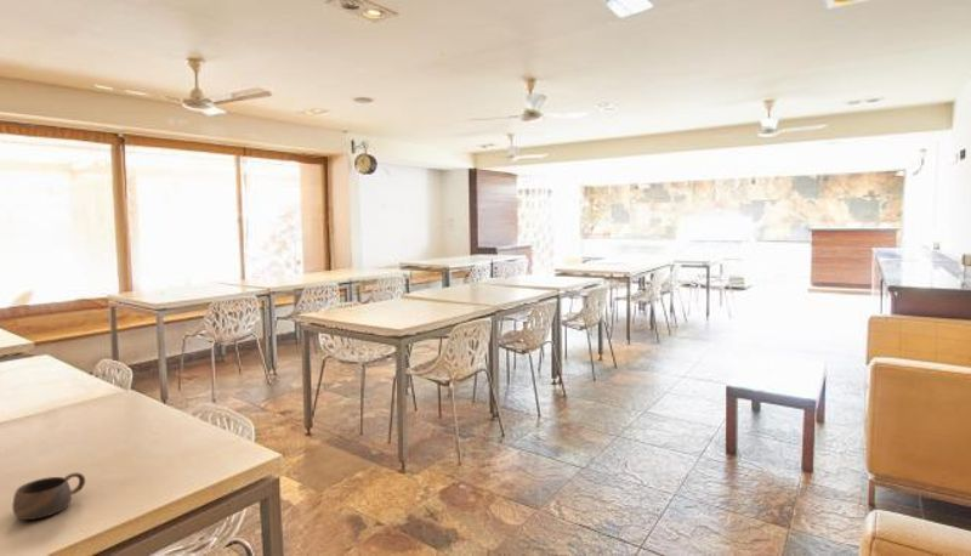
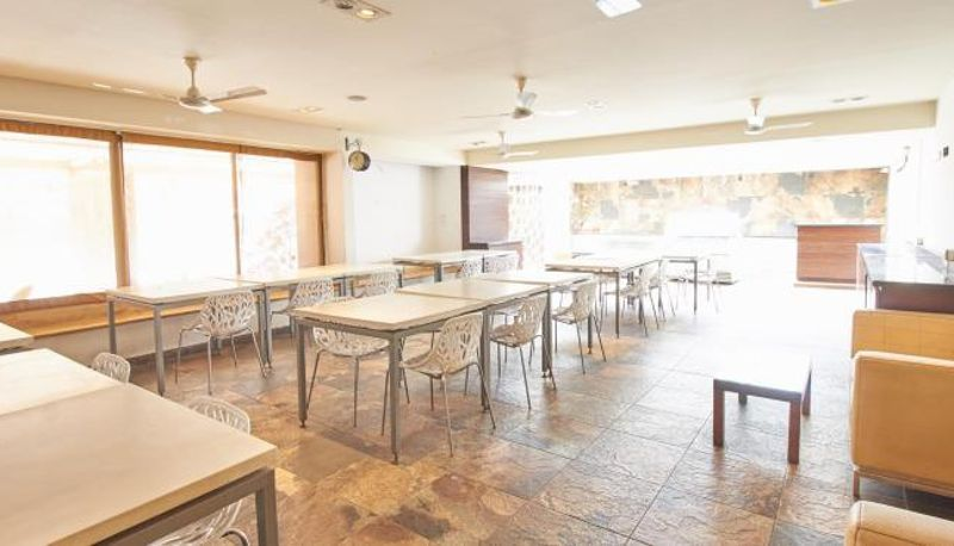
- cup (51, 494)
